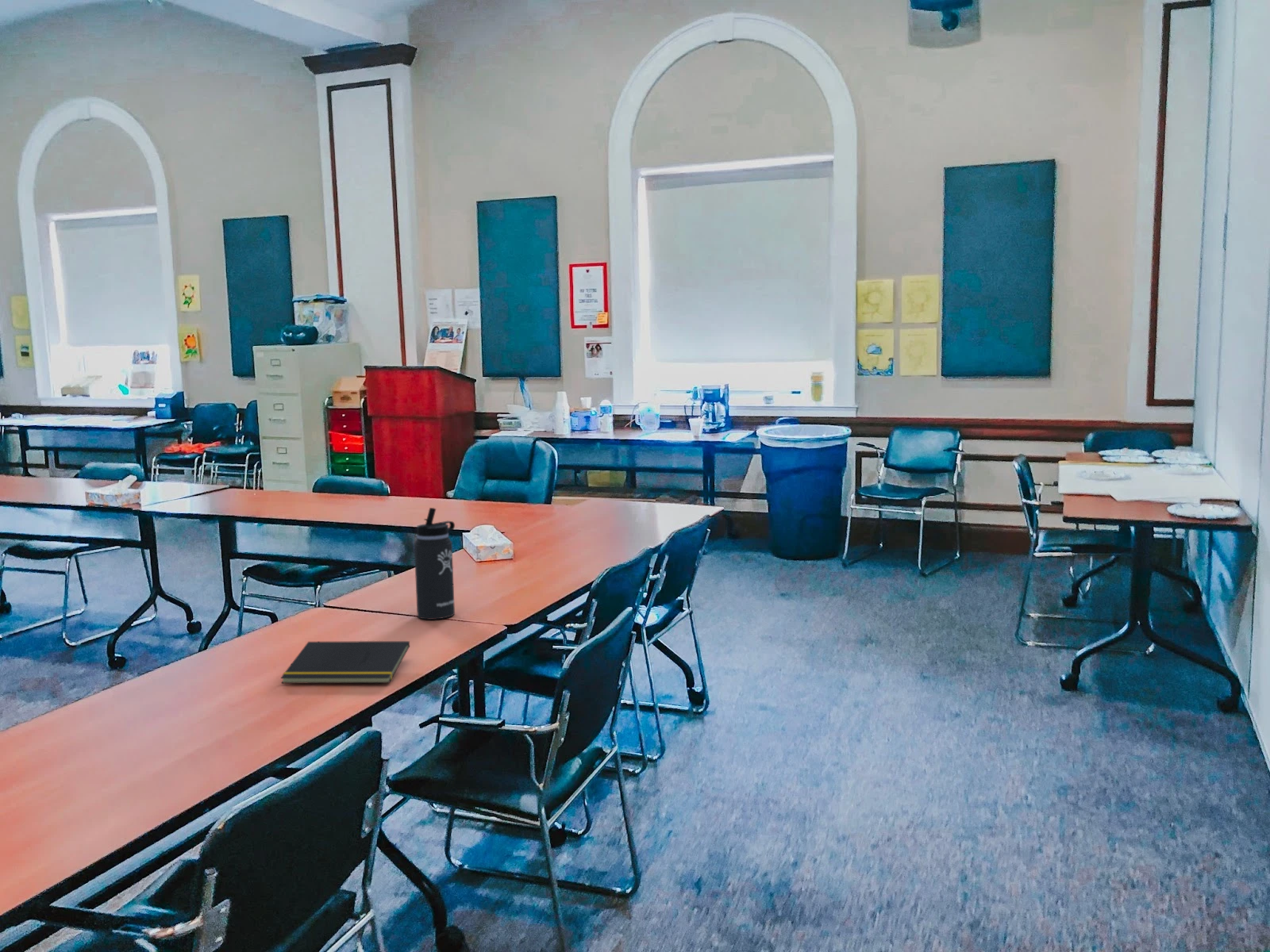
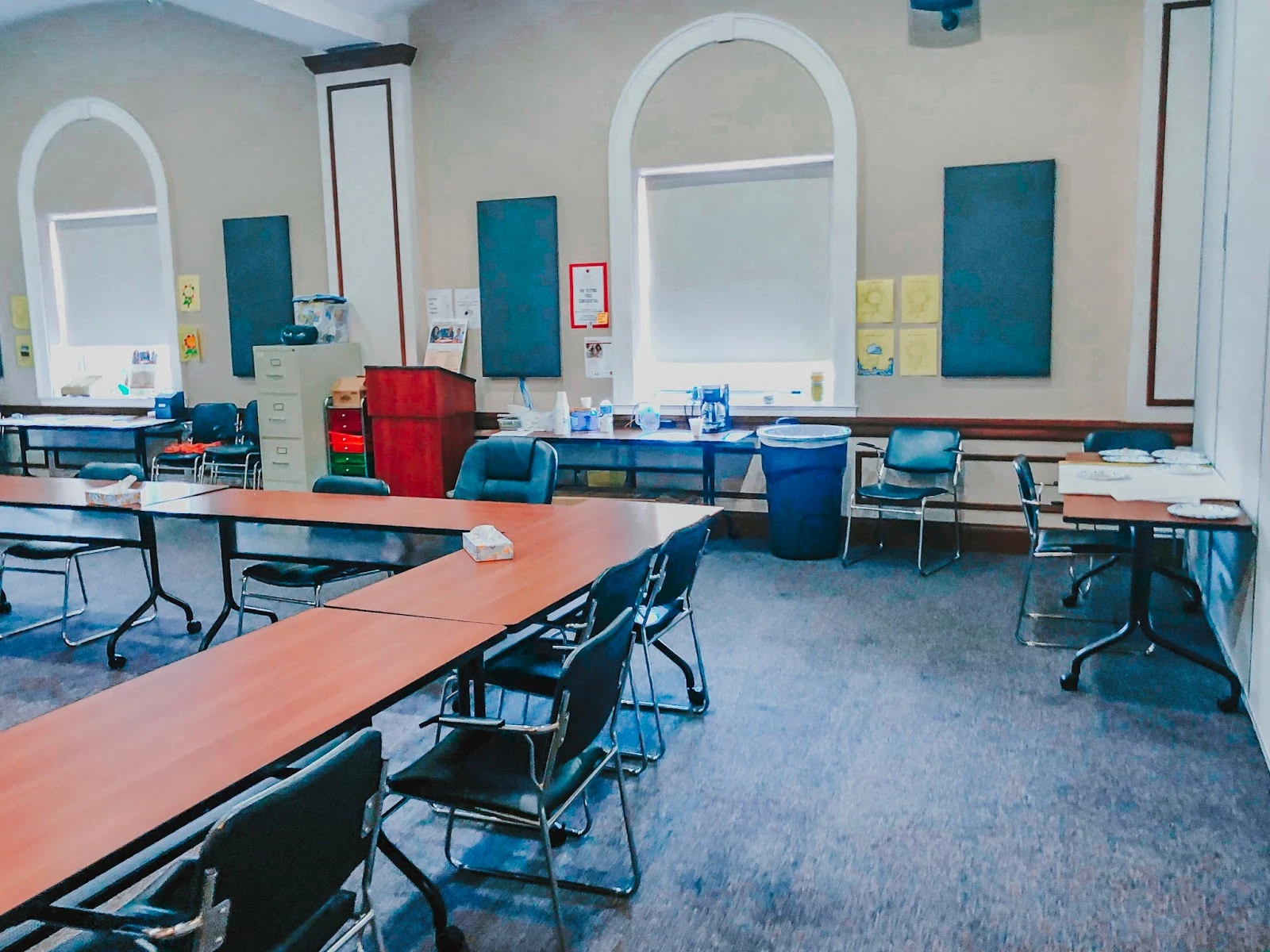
- thermos bottle (437, 561)
- notepad (347, 661)
